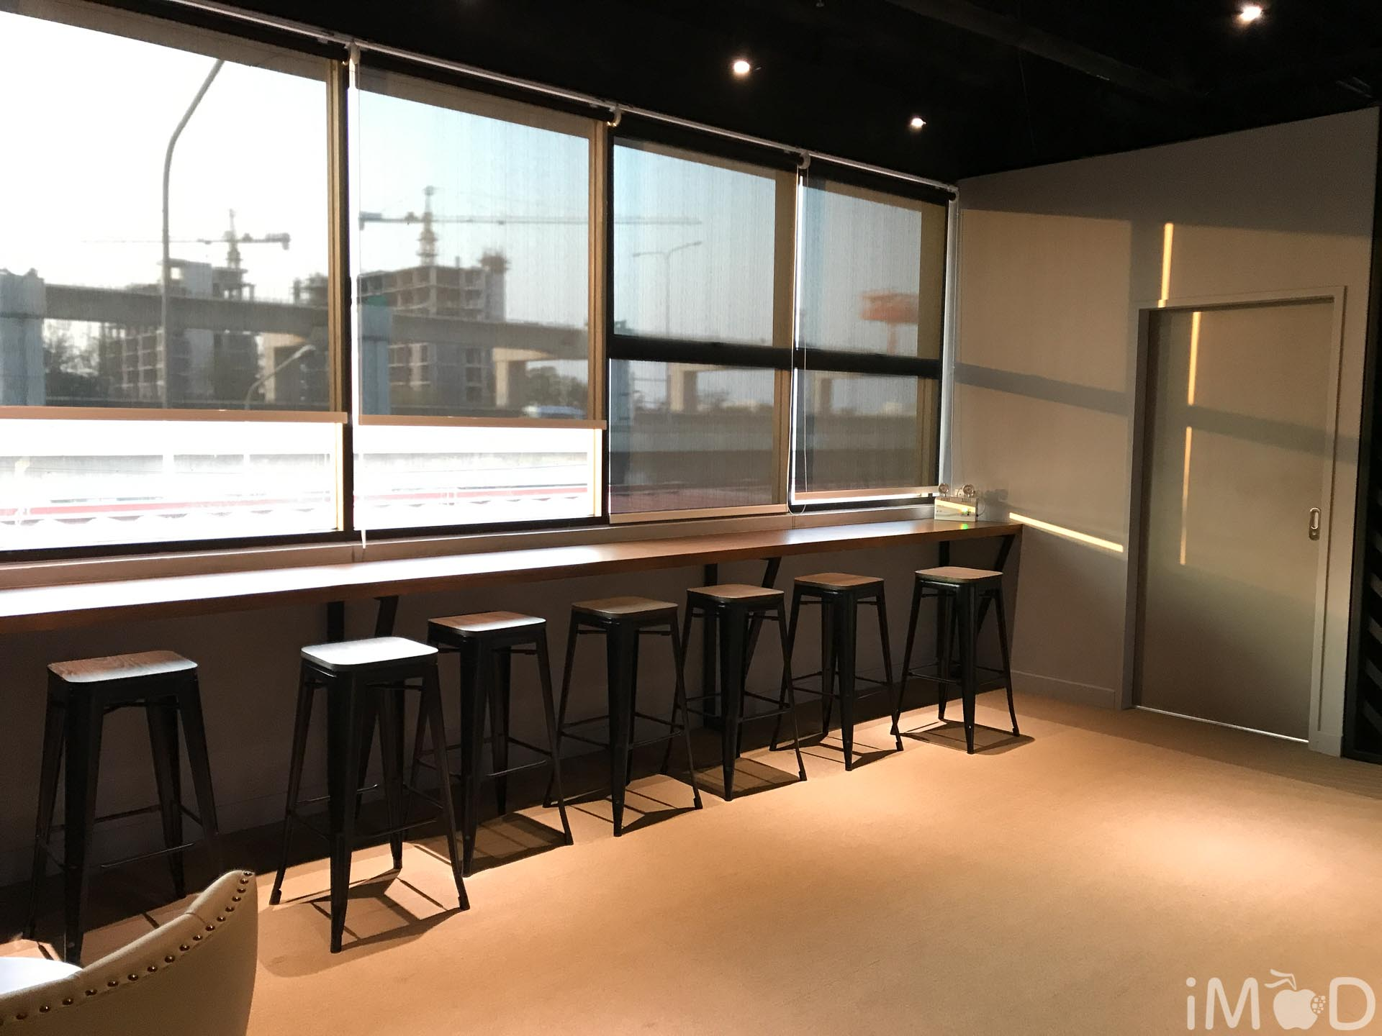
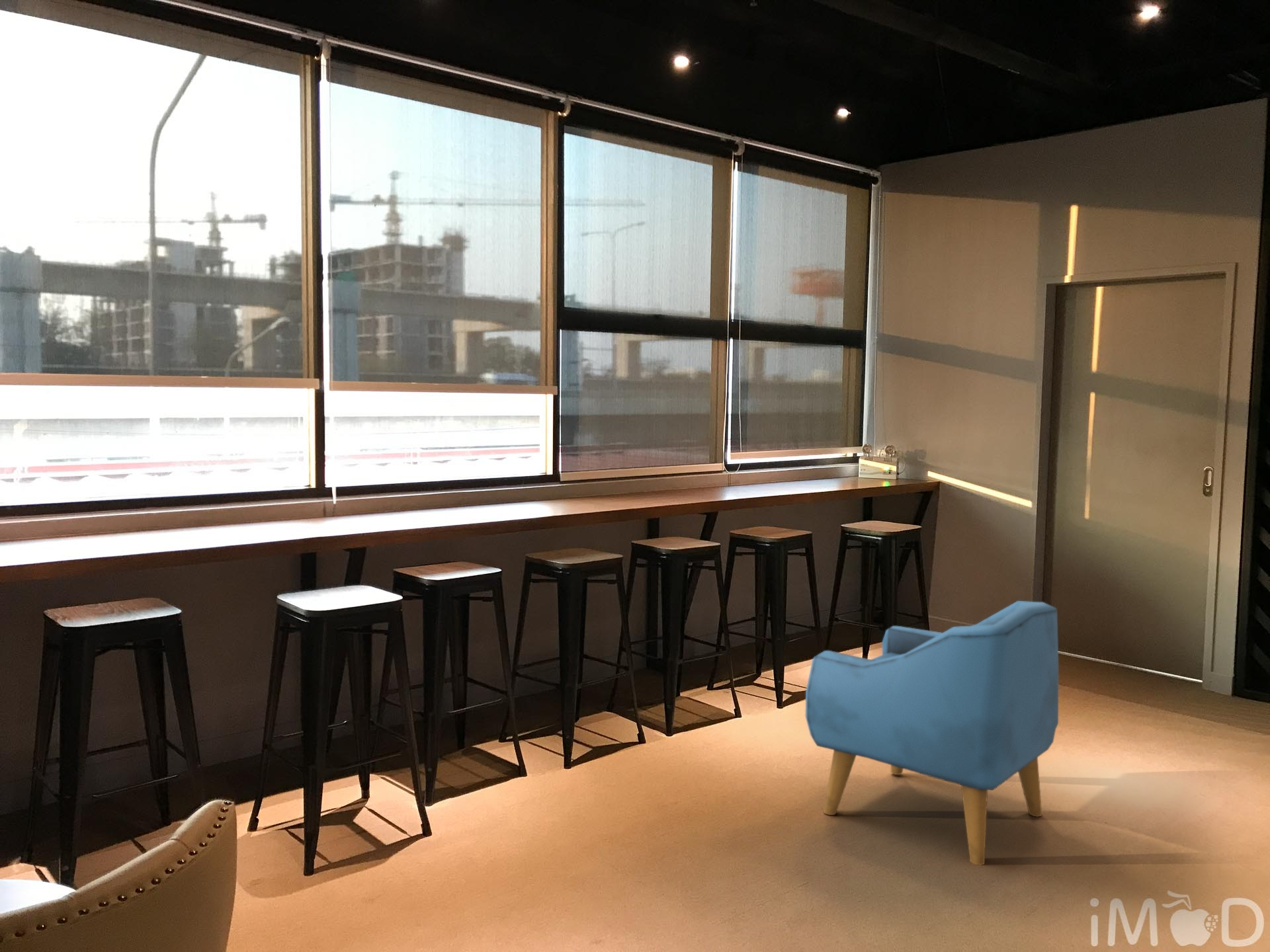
+ armchair (929, 703)
